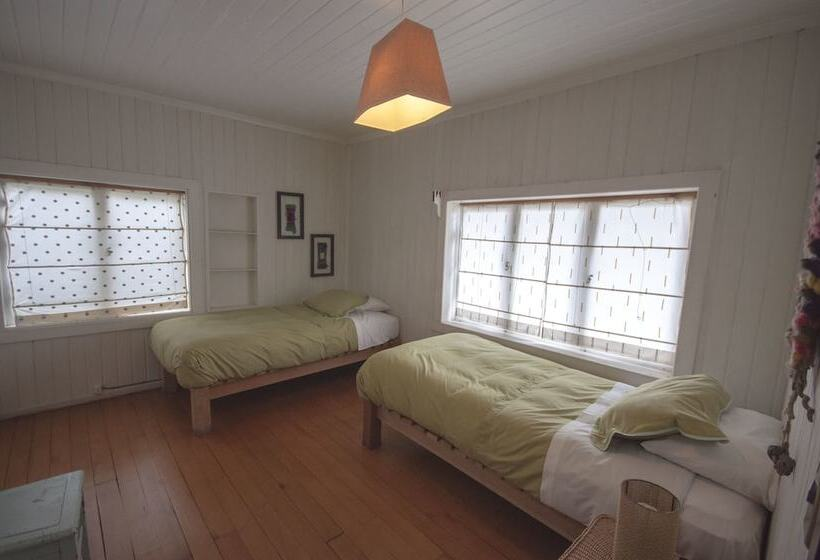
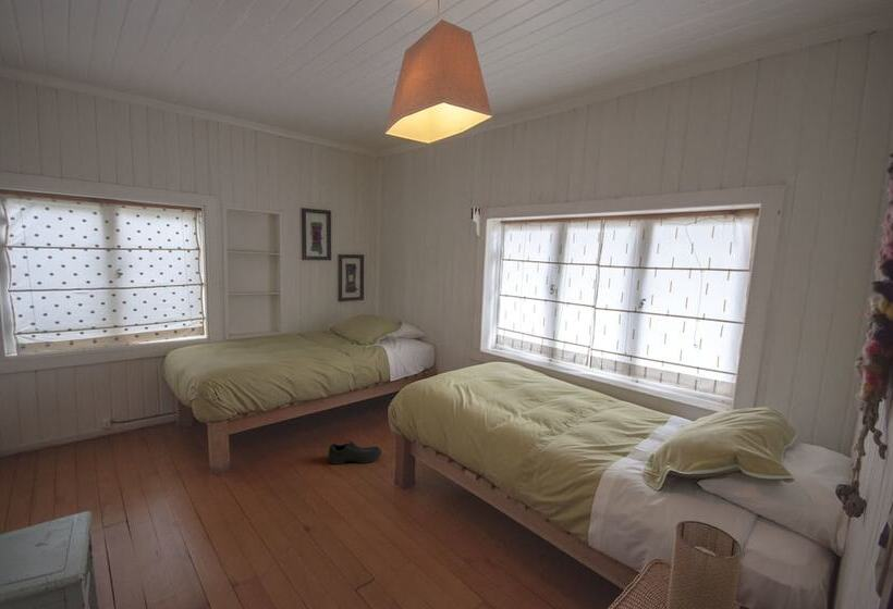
+ arctic (355, 447)
